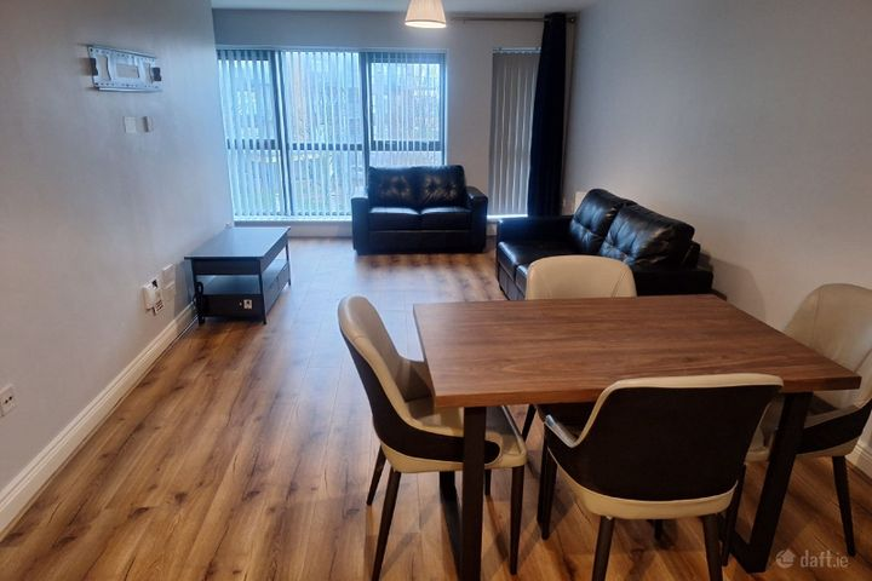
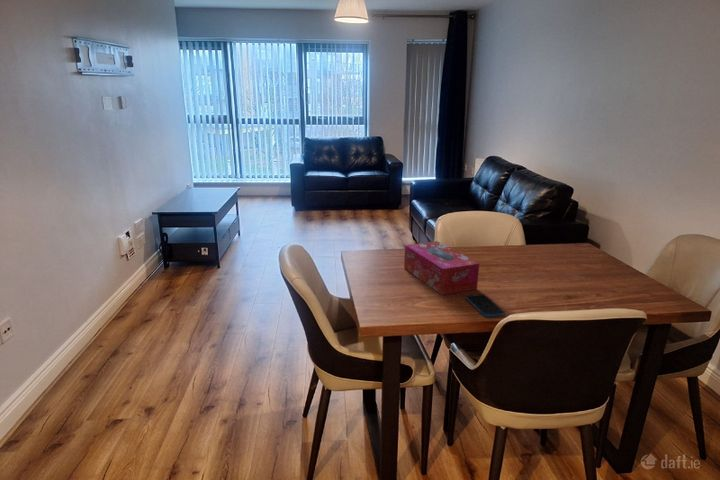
+ smartphone (484, 304)
+ tissue box (439, 265)
